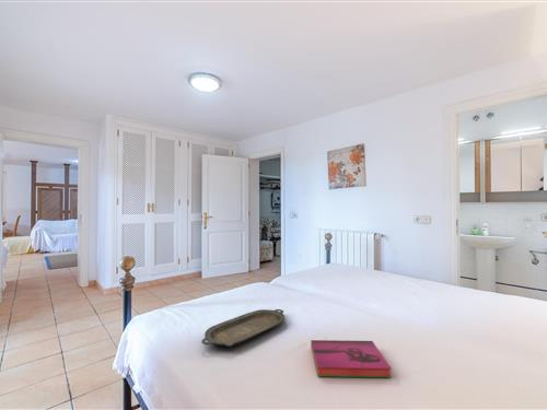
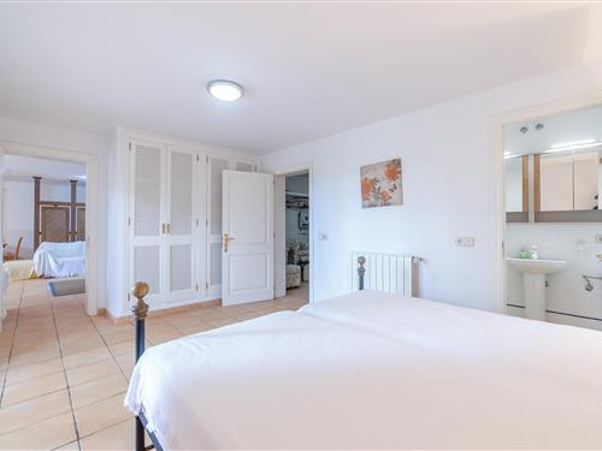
- serving tray (247, 326)
- hardback book (347, 356)
